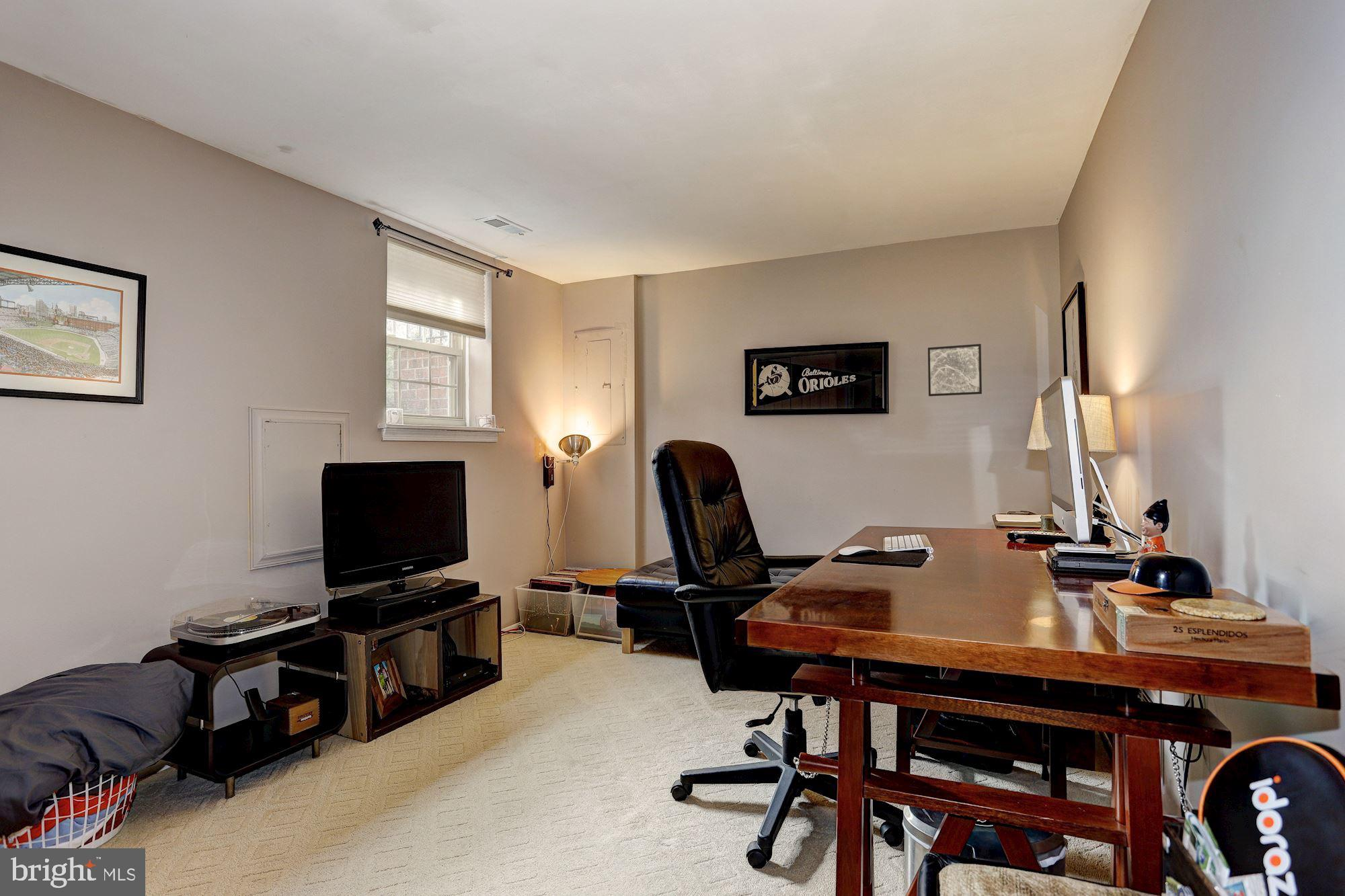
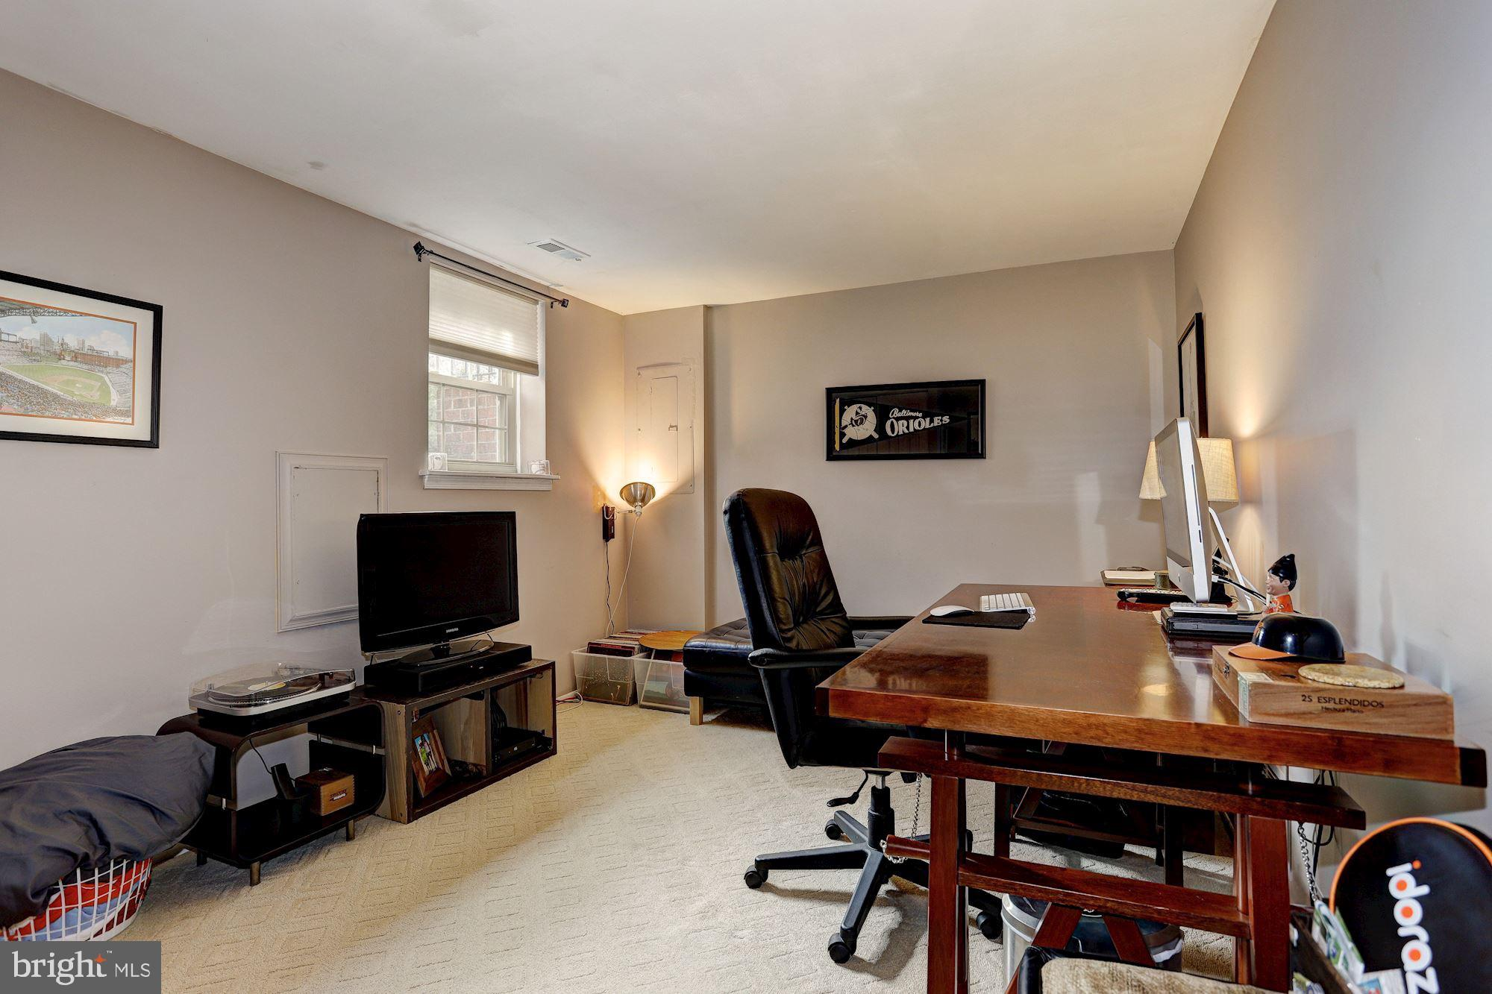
- wall art (954, 370)
